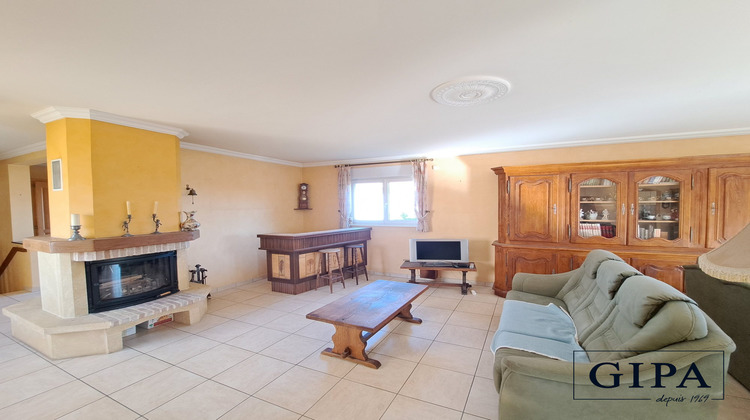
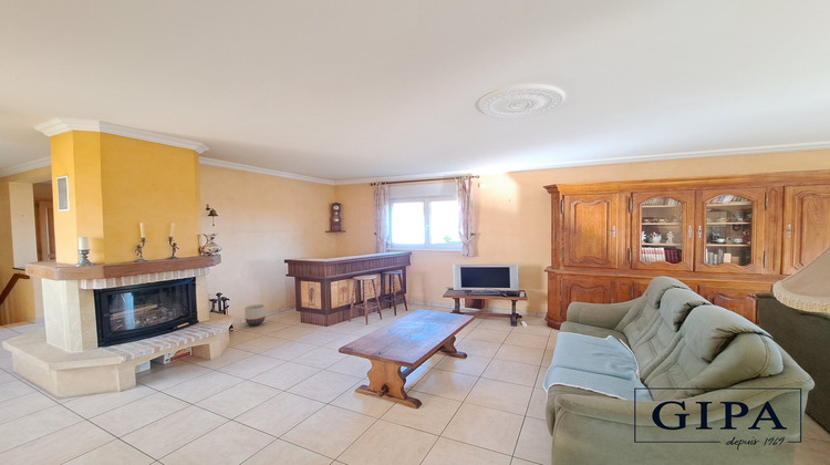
+ planter (255, 316)
